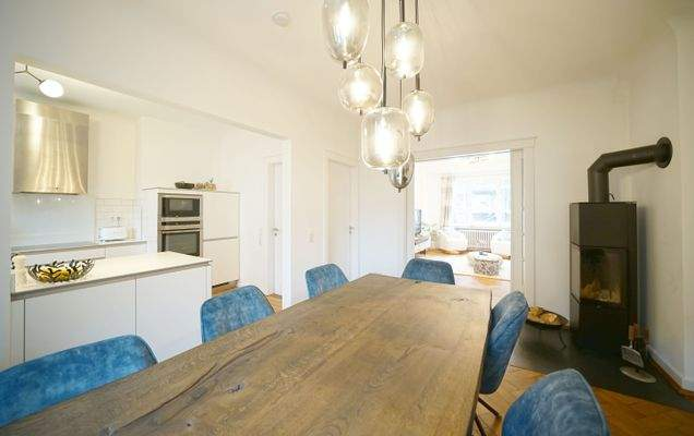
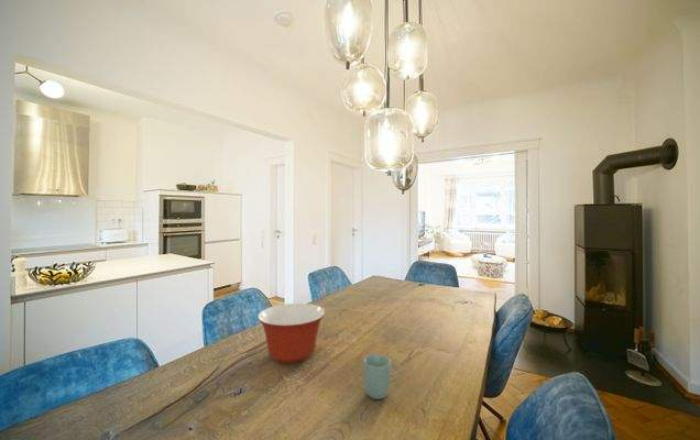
+ cup (376, 377)
+ mixing bowl (292, 333)
